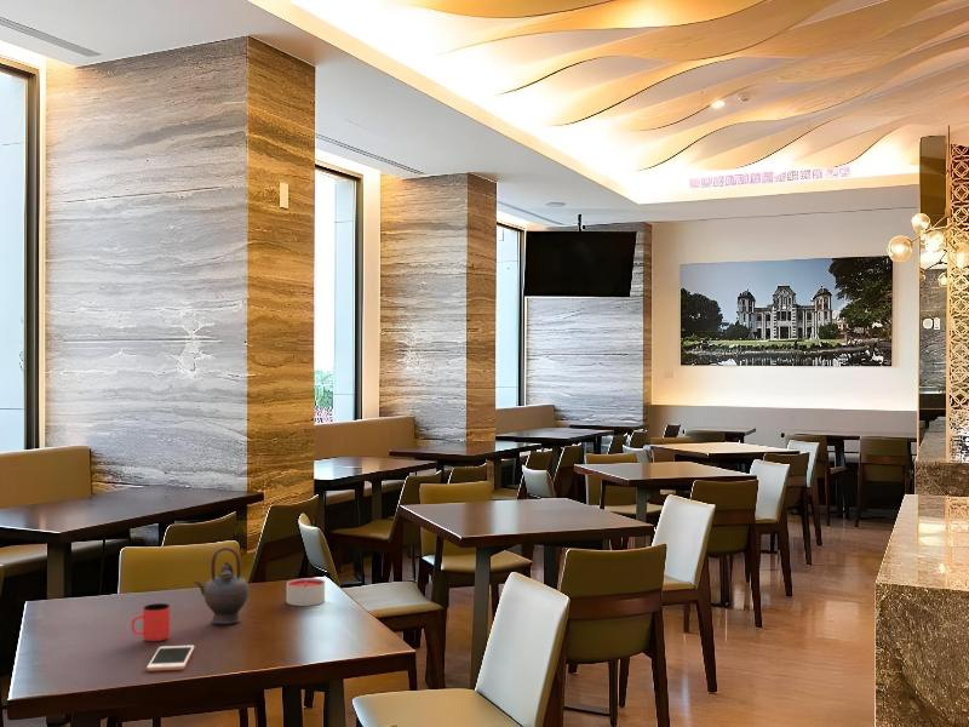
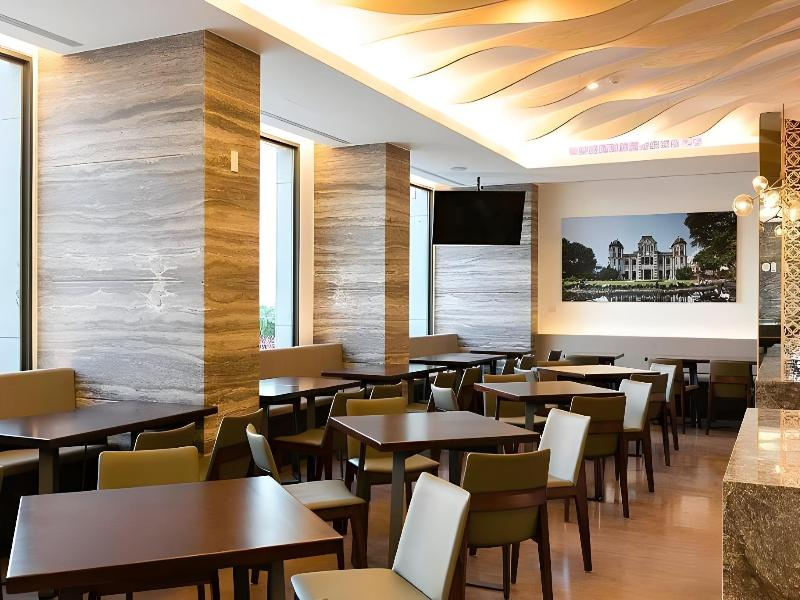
- candle (305, 590)
- cell phone (171, 657)
- cup (150, 623)
- teapot (220, 584)
